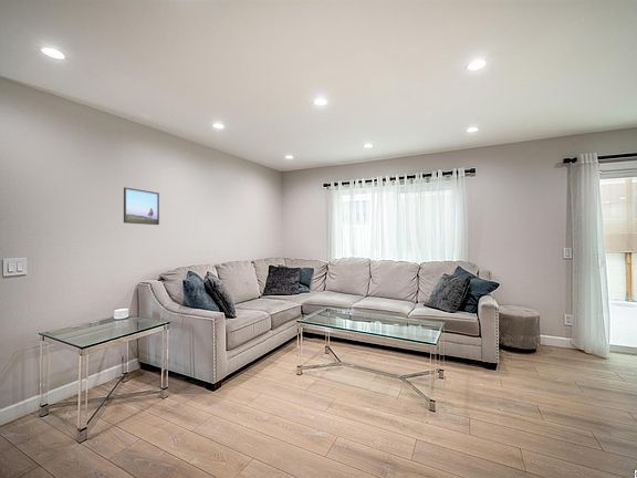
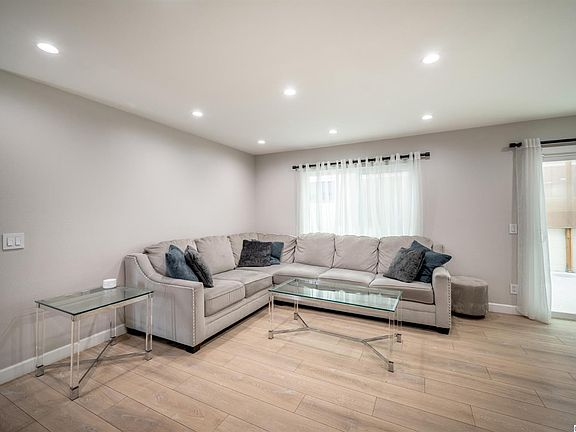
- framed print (142, 207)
